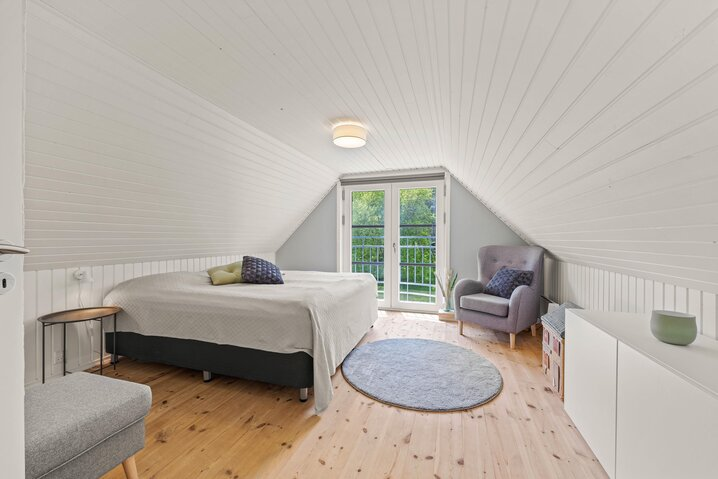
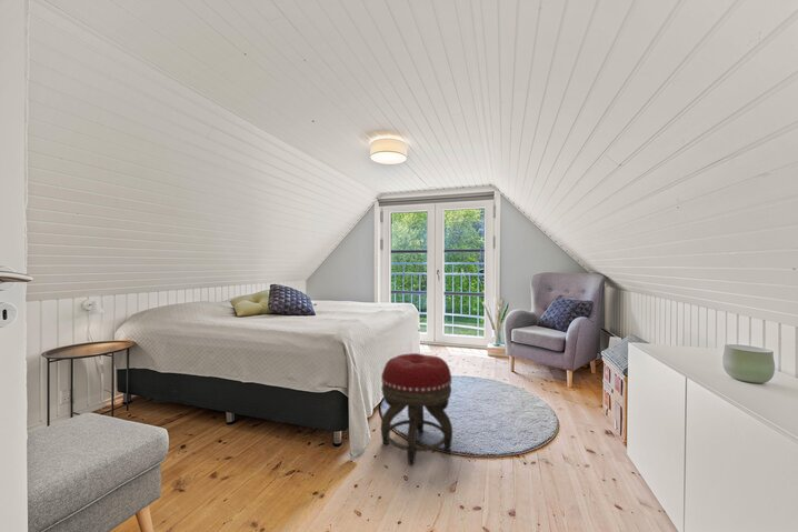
+ footstool (416, 402)
